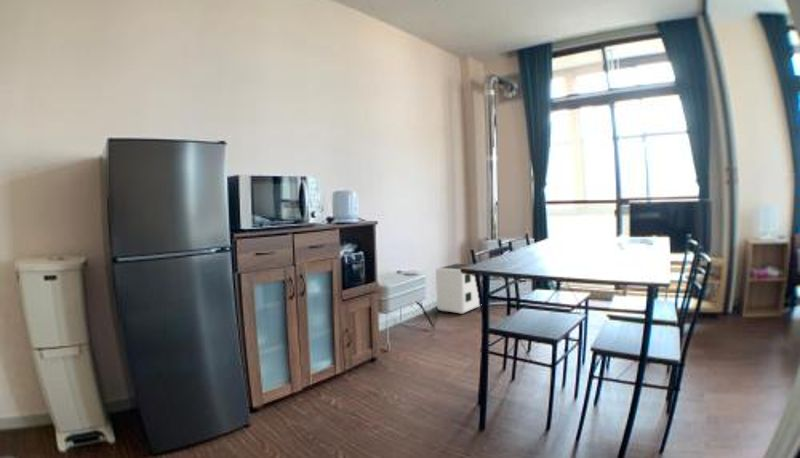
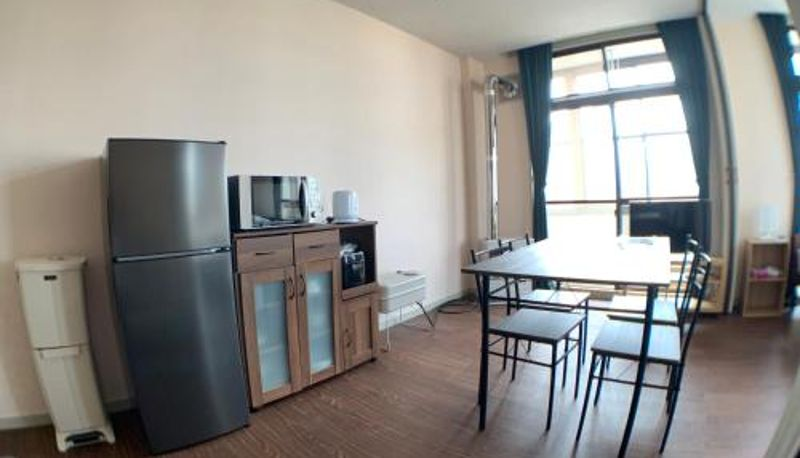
- air purifier (458, 288)
